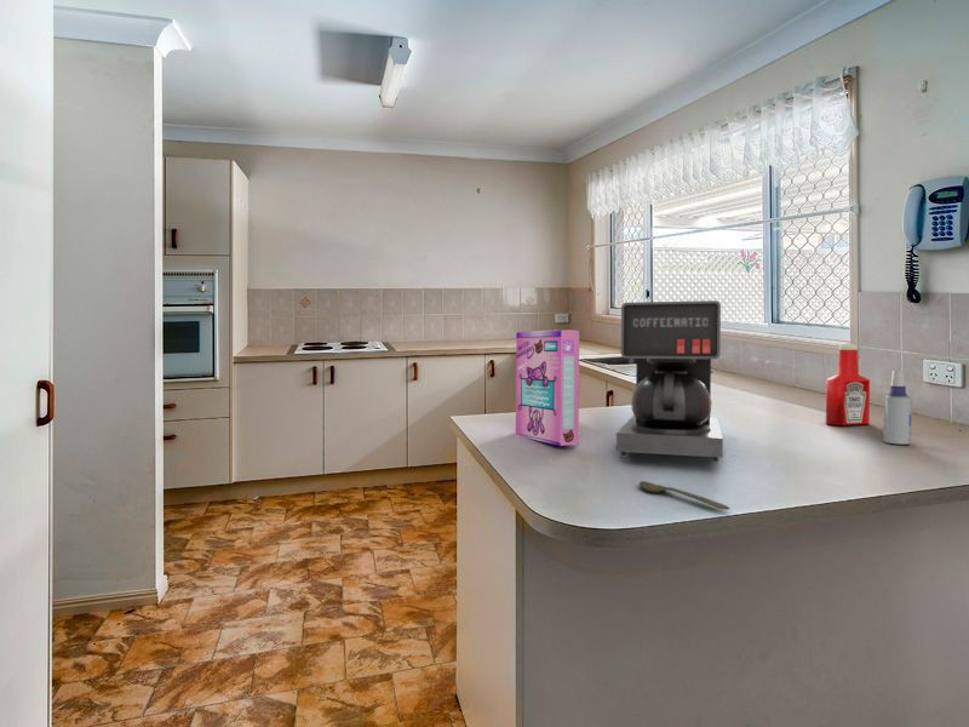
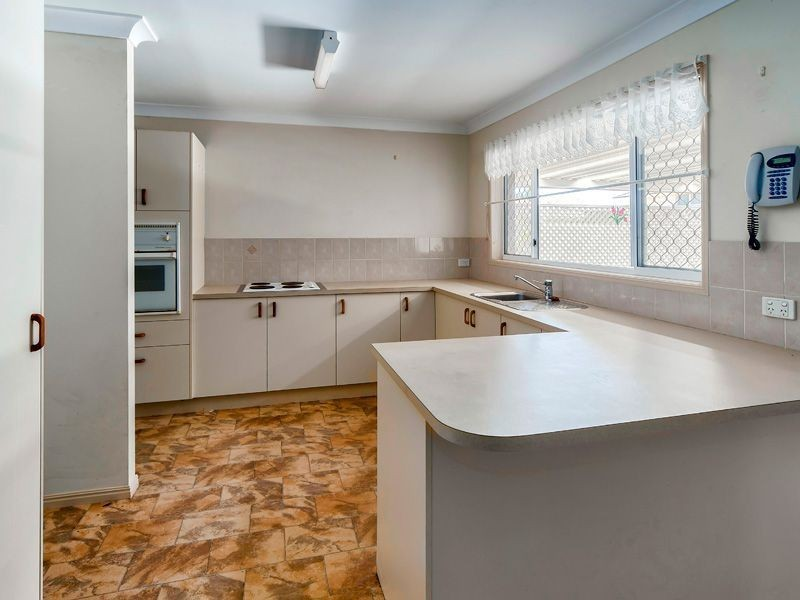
- spoon (682, 493)
- coffee maker (672, 377)
- cereal box (545, 384)
- soap bottle (848, 384)
- spray bottle (898, 406)
